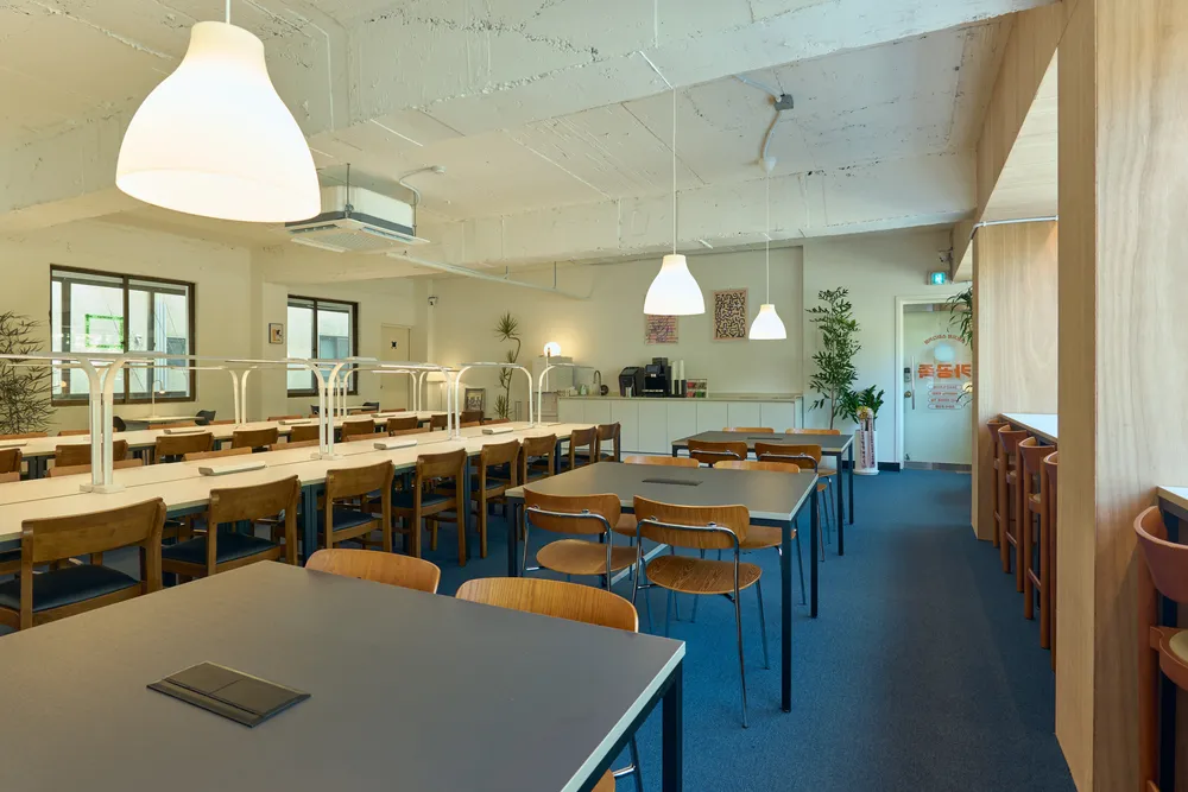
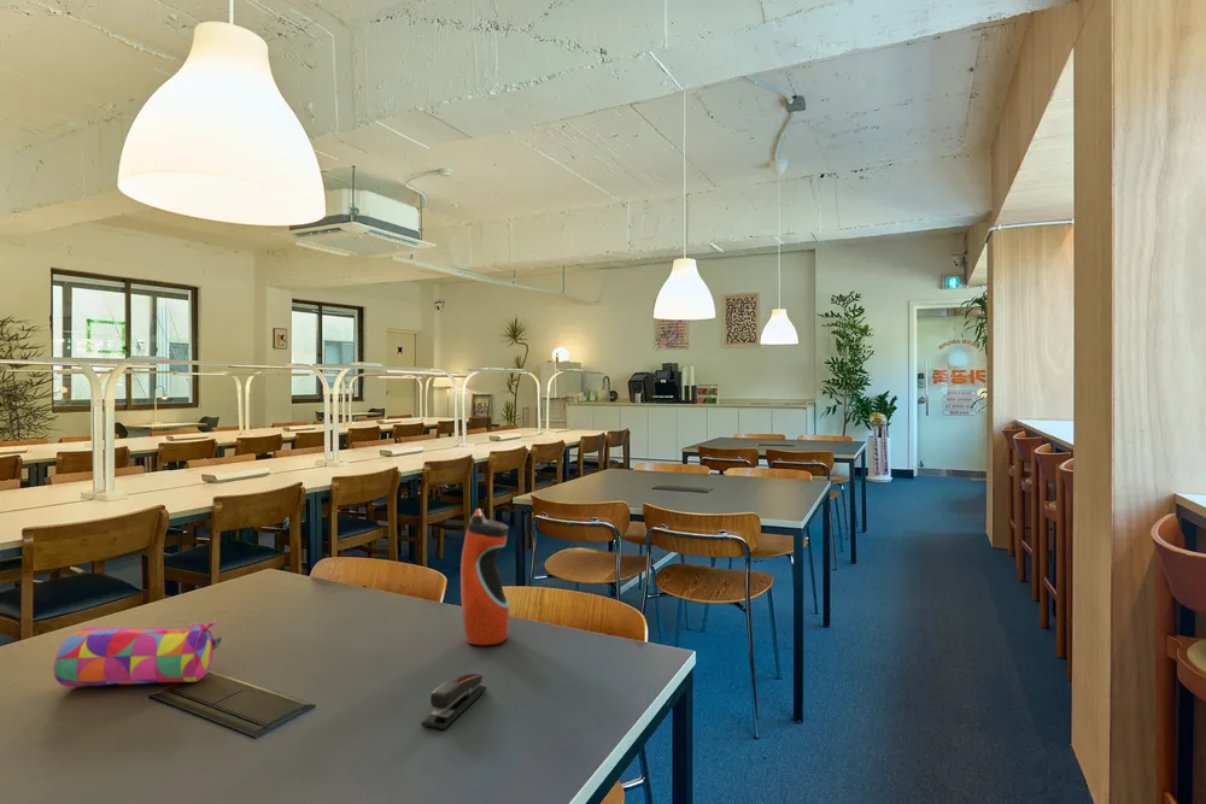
+ stapler (456, 693)
+ water bottle (485, 574)
+ pencil case (141, 653)
